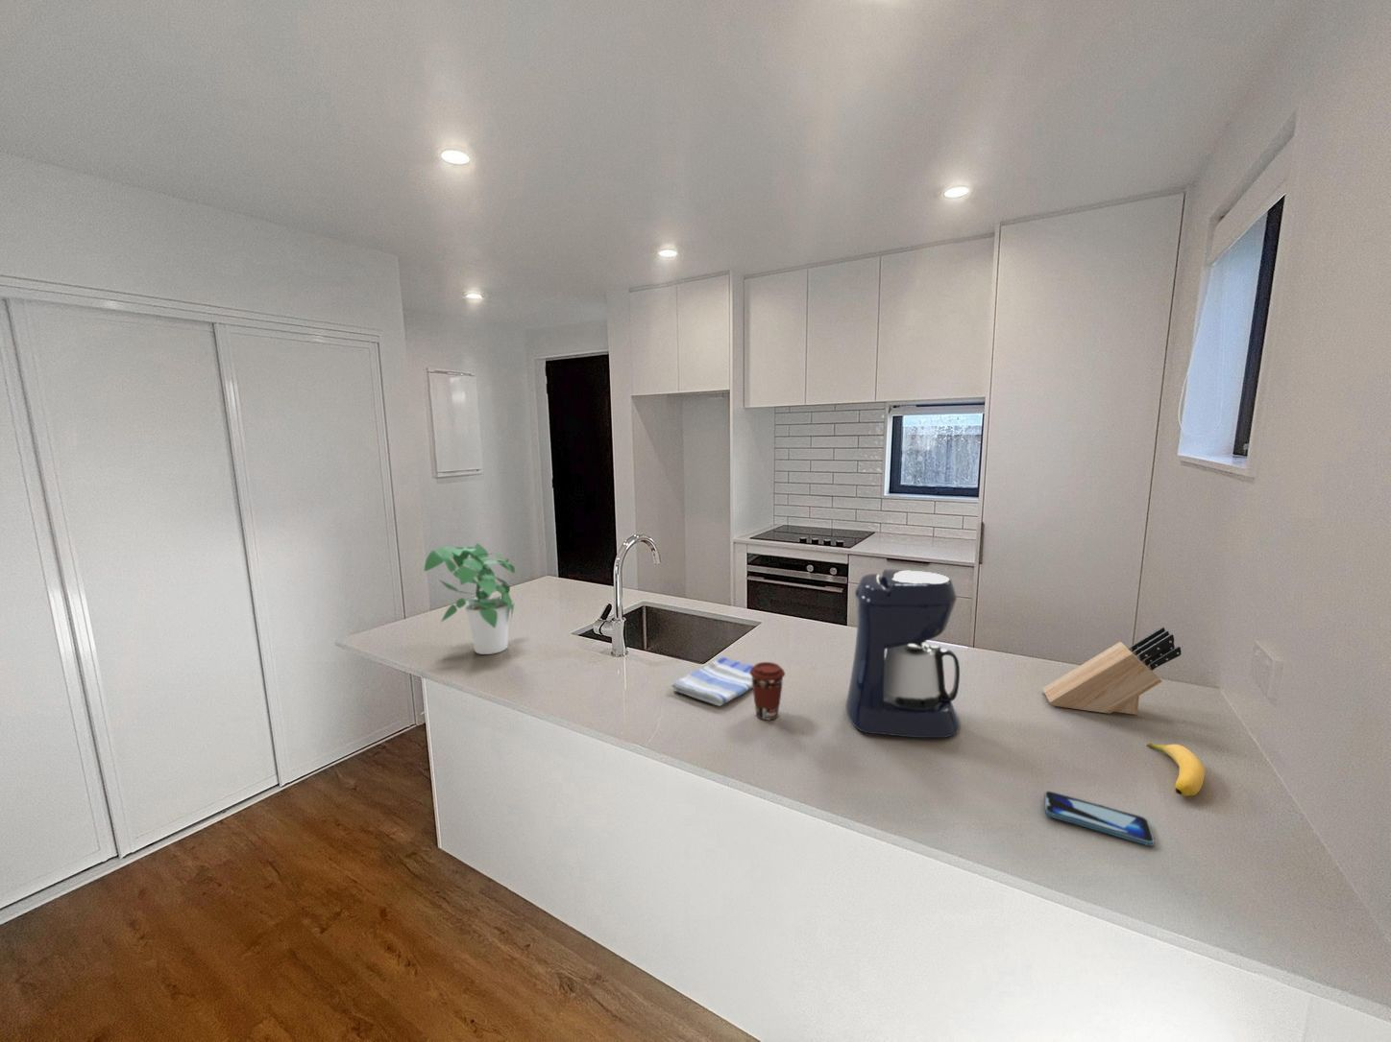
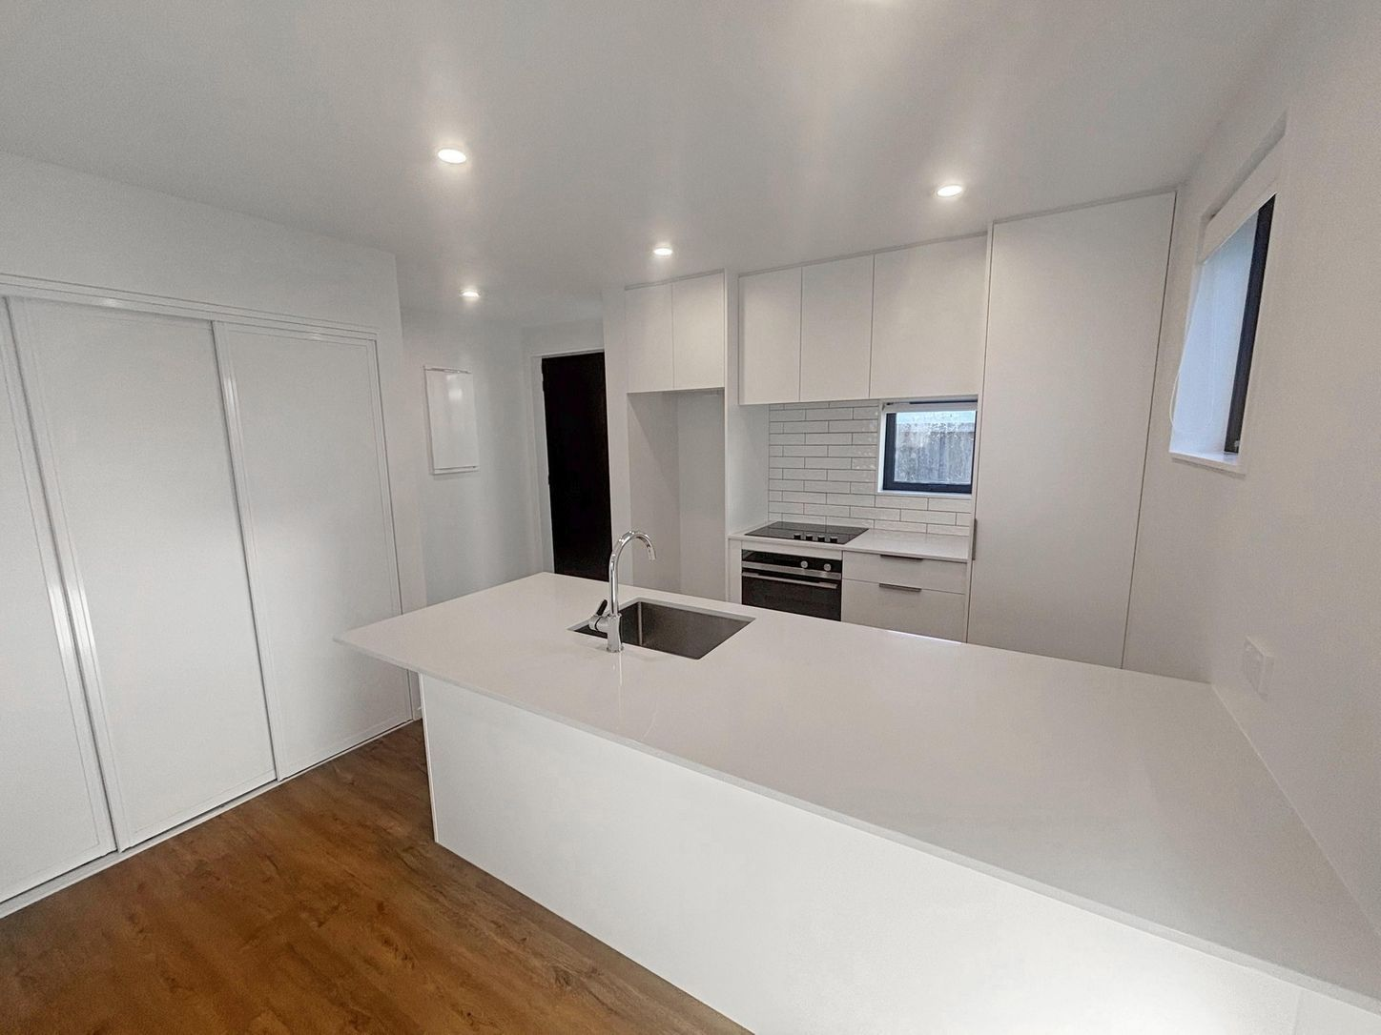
- coffee cup (767, 691)
- banana (1176, 763)
- potted plant (476, 597)
- smartphone (1095, 817)
- coffee maker (900, 646)
- knife block (1110, 665)
- dish towel (722, 679)
